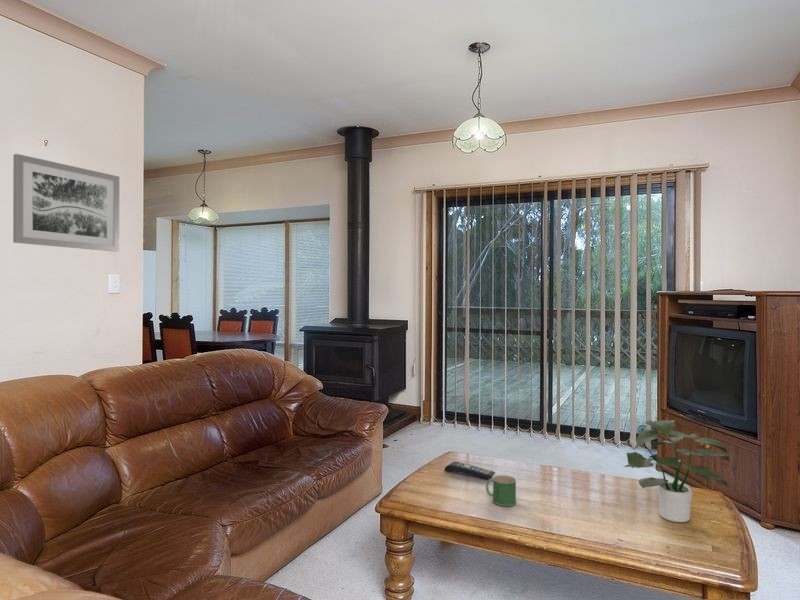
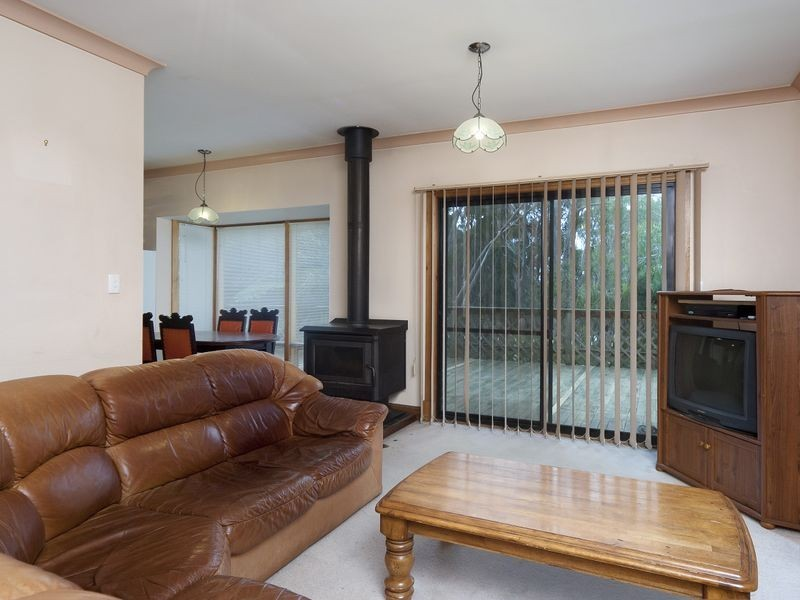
- wall art (70, 206)
- potted plant (674, 466)
- mug (500, 489)
- remote control (469, 470)
